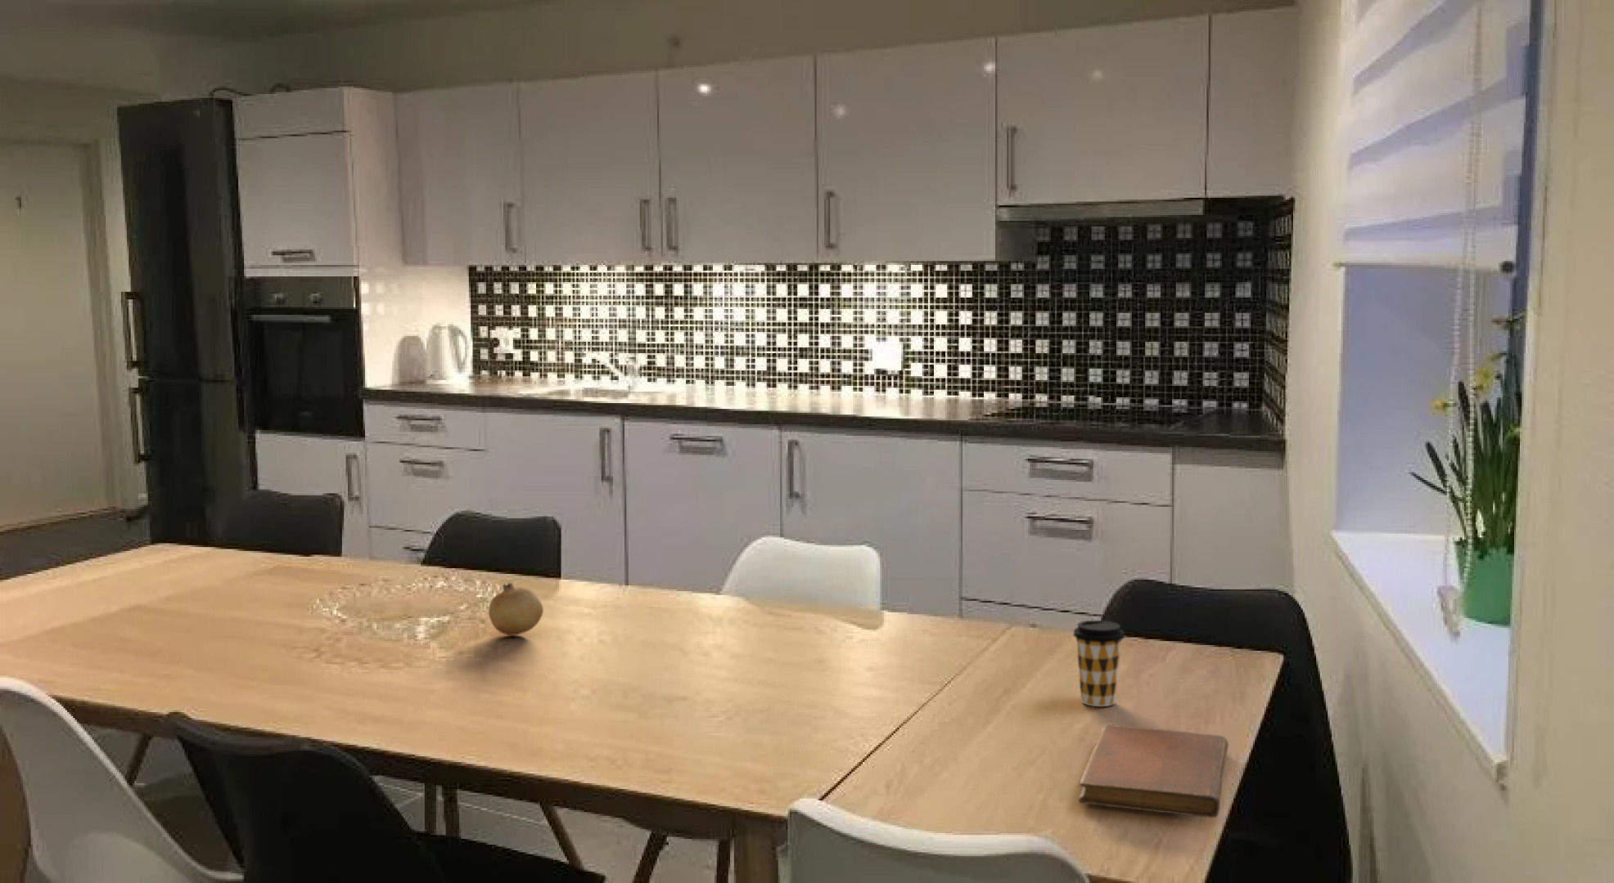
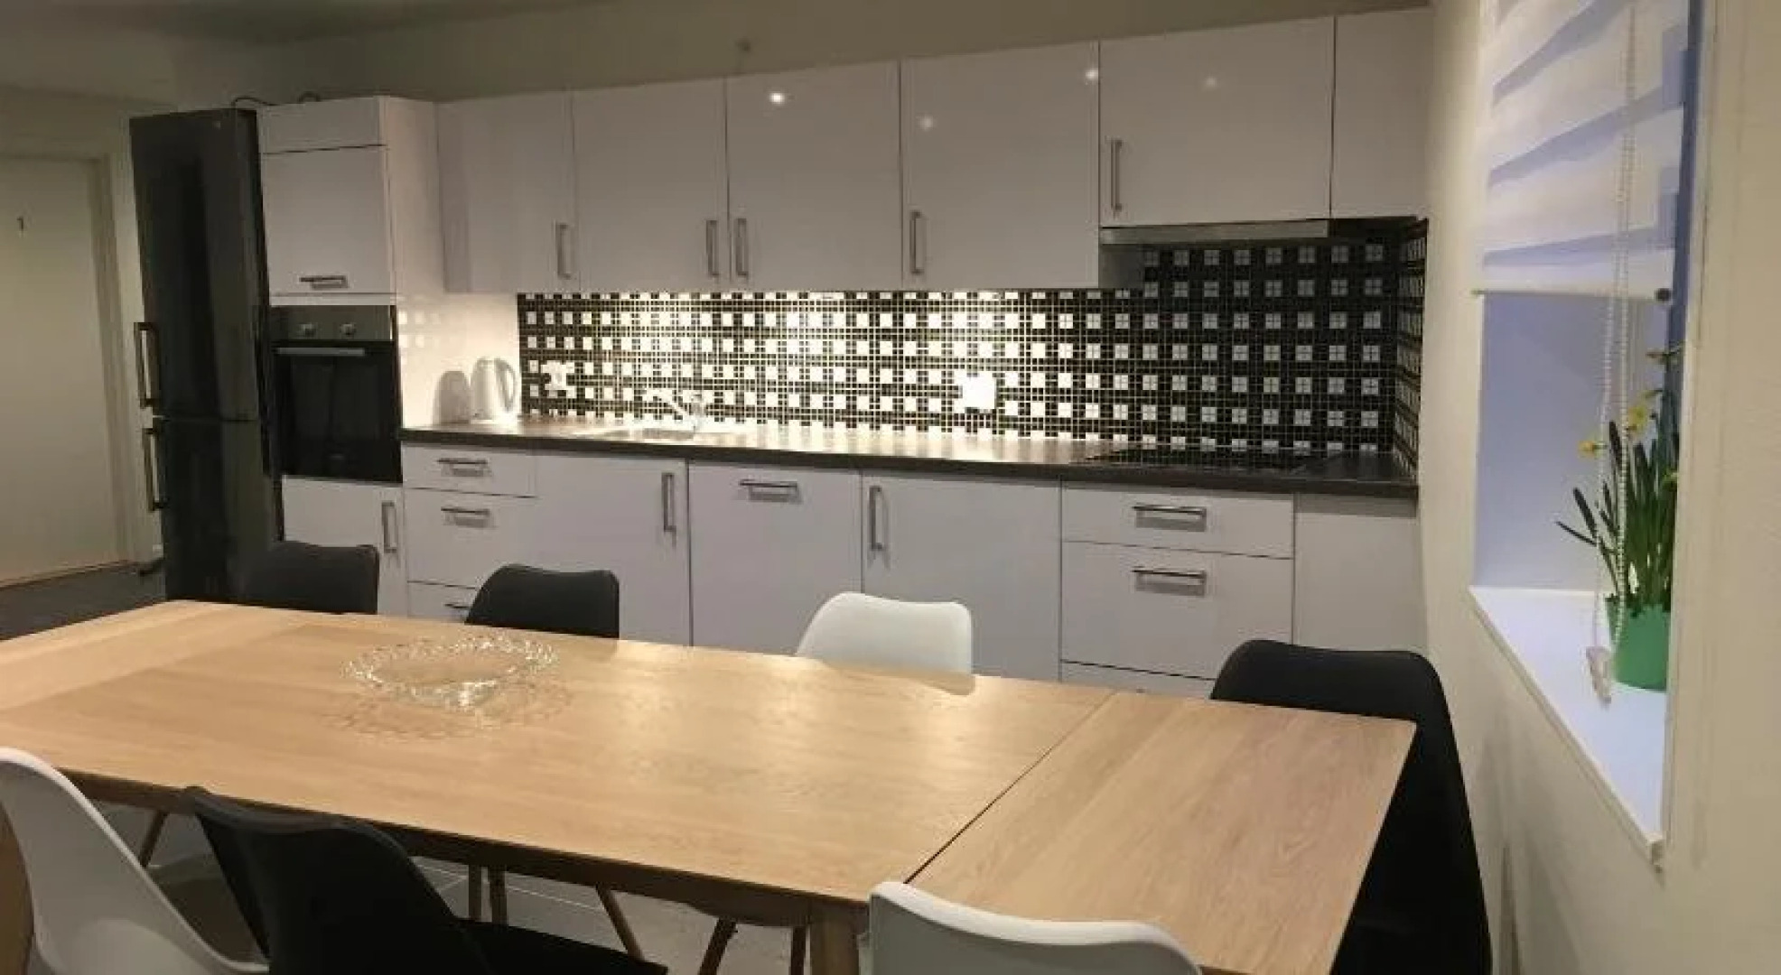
- fruit (516, 608)
- coffee cup (1098, 663)
- notebook (1157, 767)
